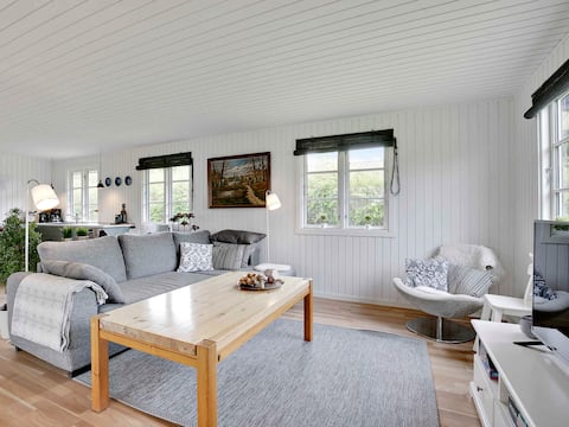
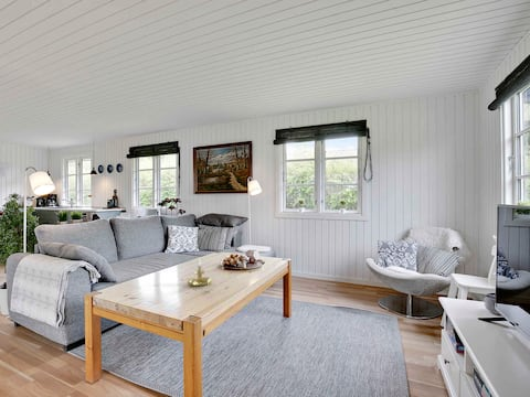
+ candle holder (198, 271)
